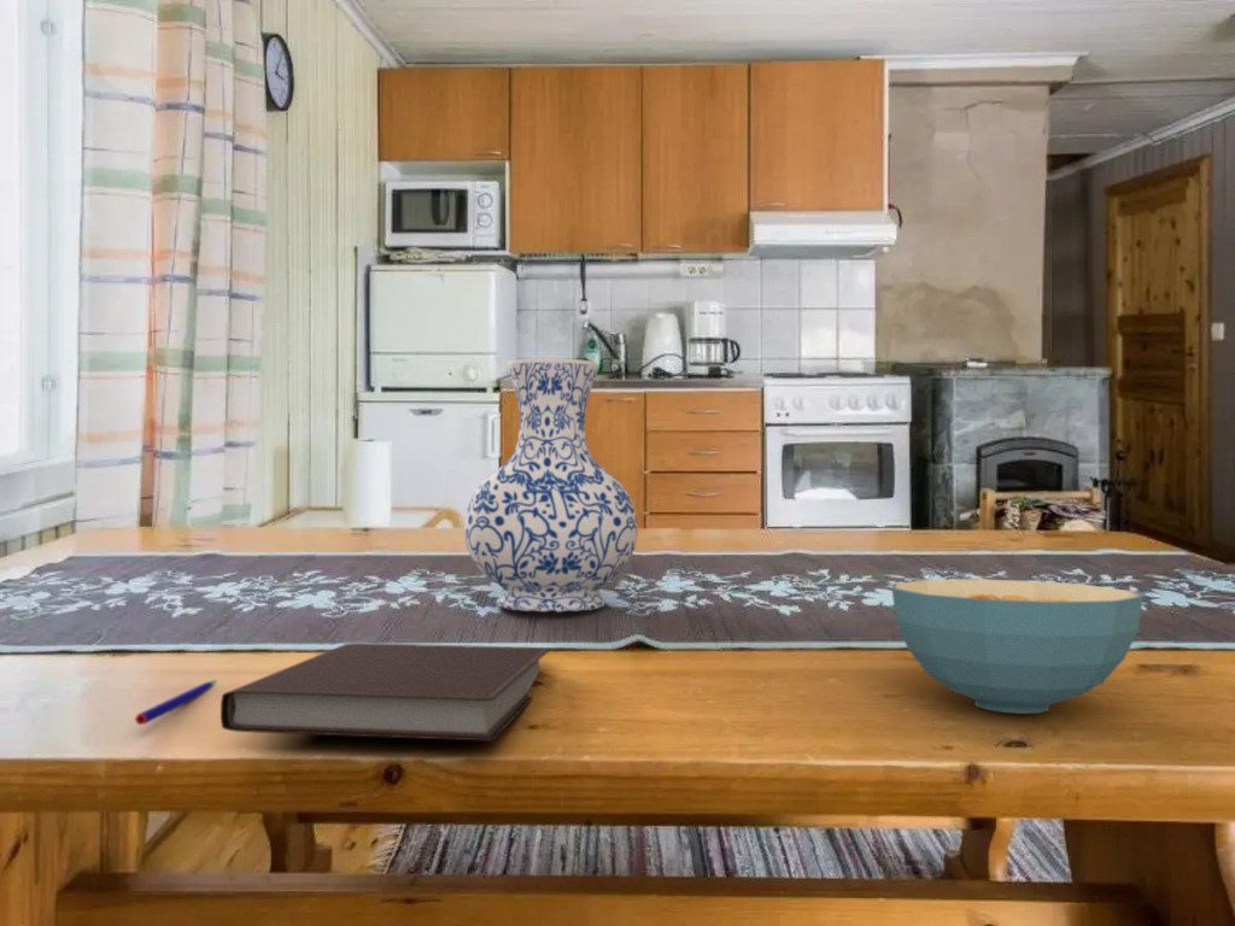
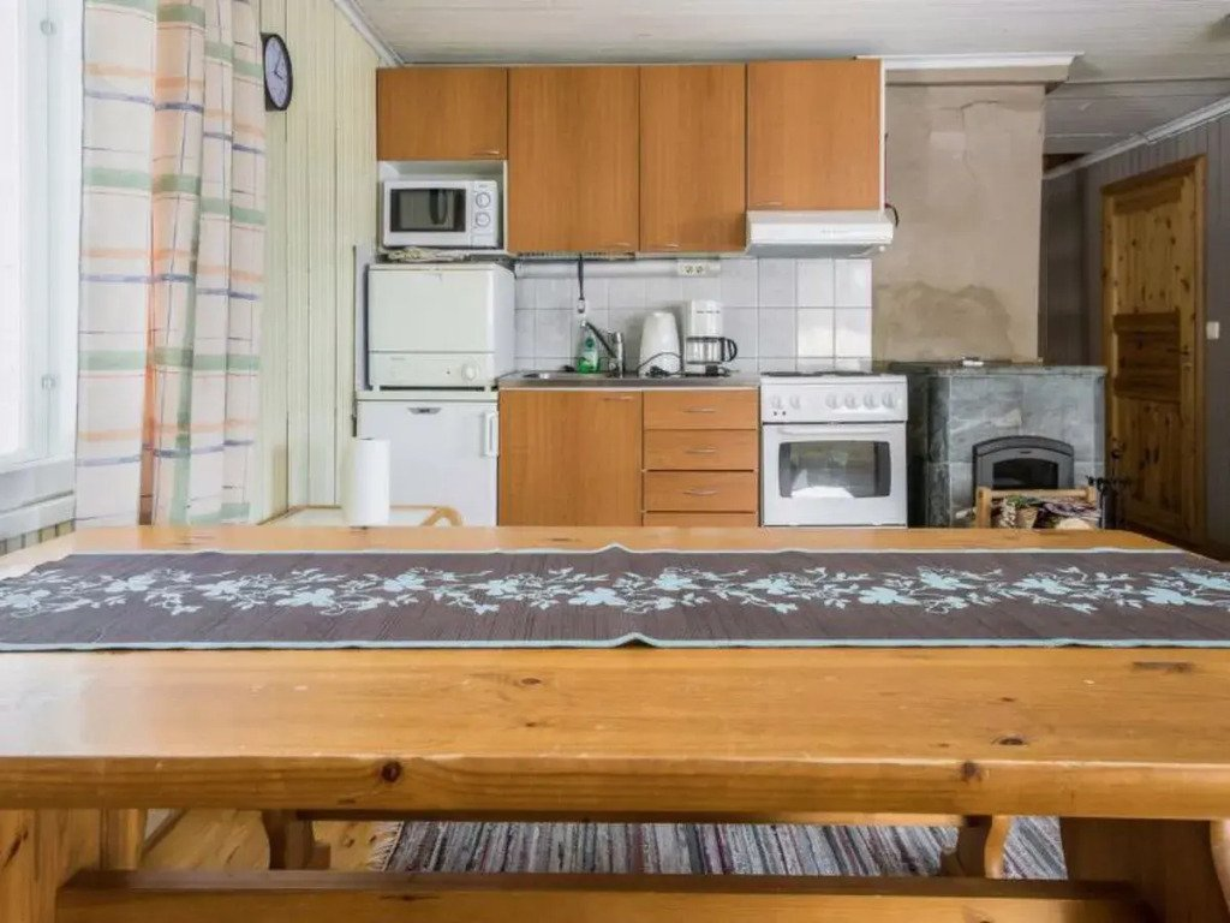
- cereal bowl (1011, 647)
- pen (180, 699)
- vase (551, 483)
- notebook (405, 684)
